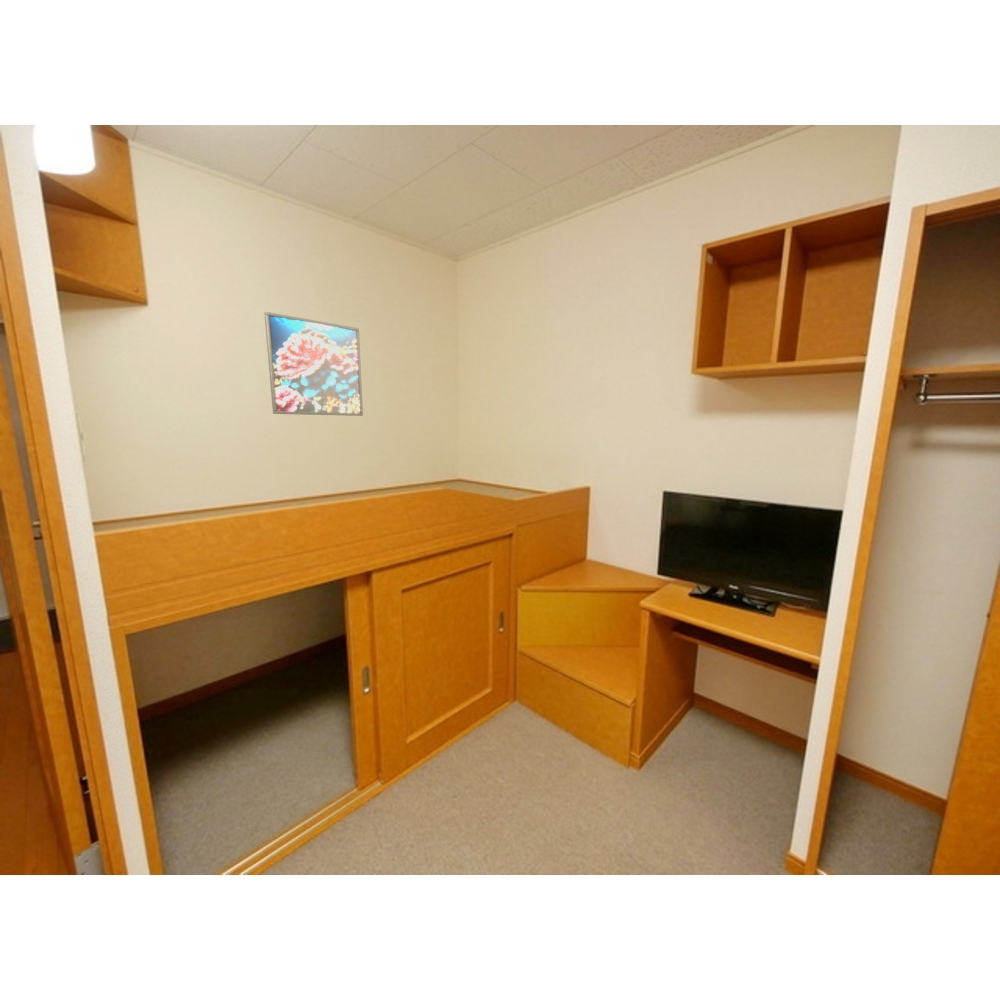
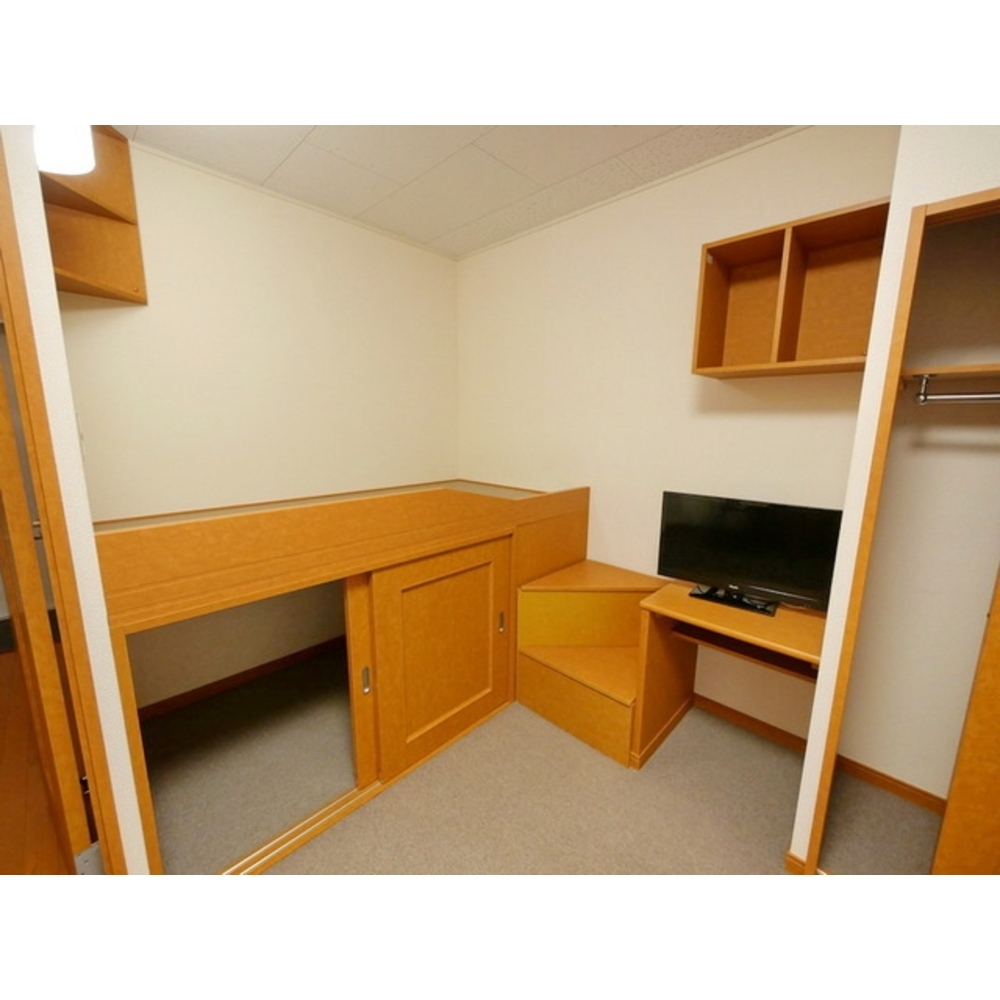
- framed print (318, 368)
